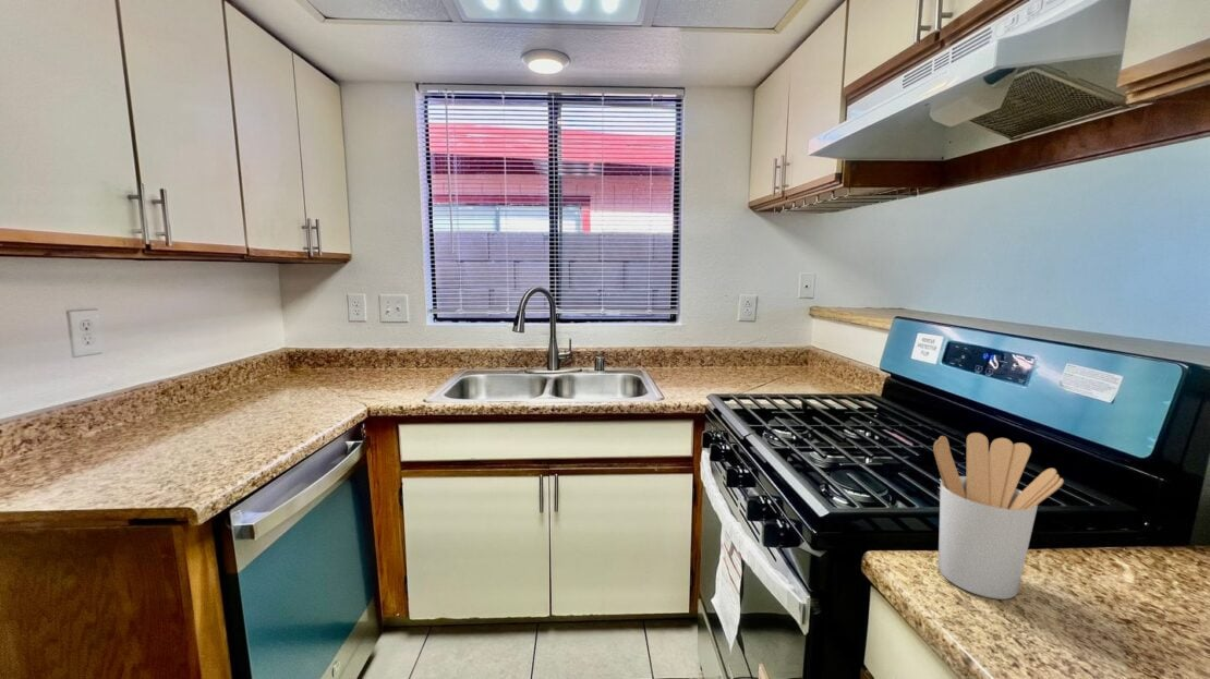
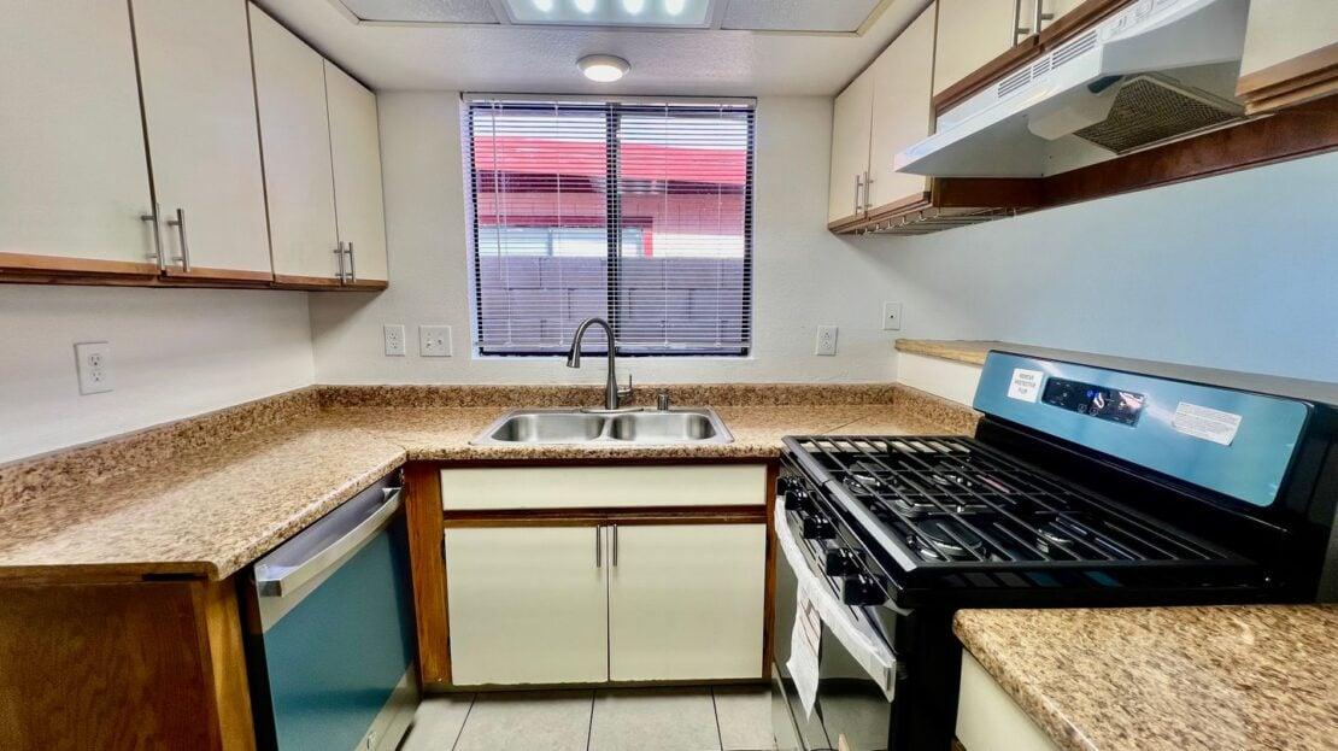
- utensil holder (985, 507)
